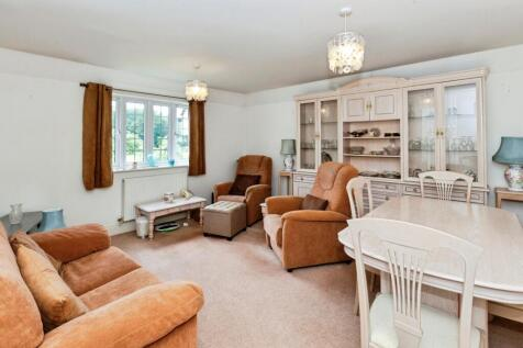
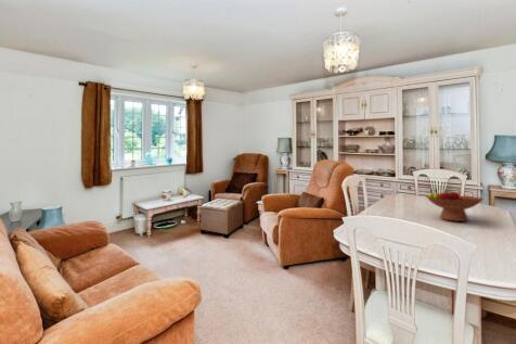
+ fruit bowl (453, 204)
